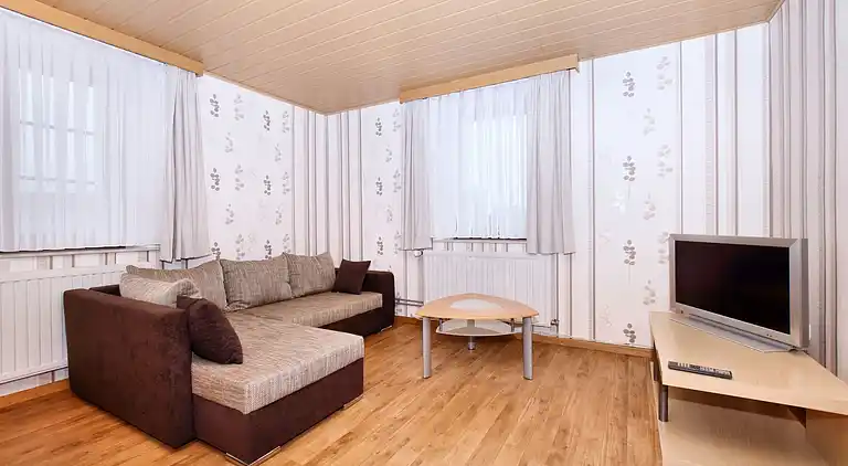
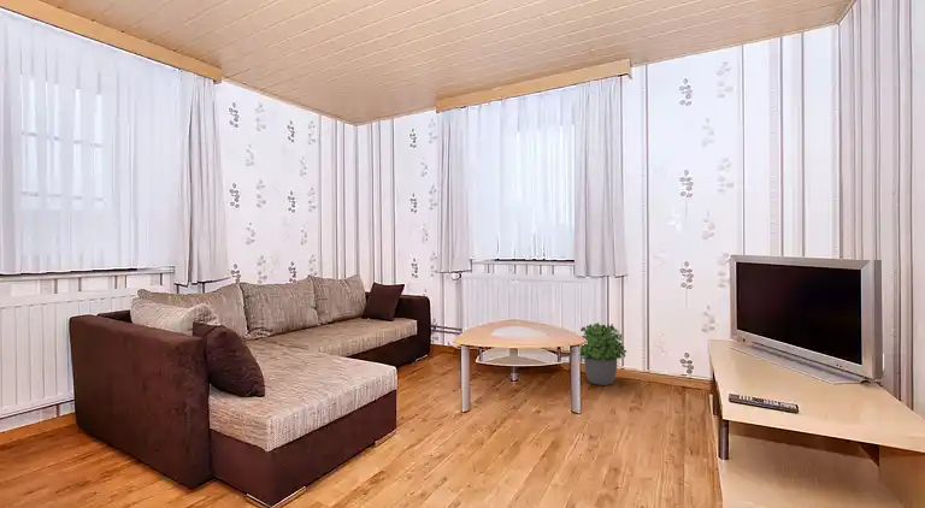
+ potted plant (600, 352)
